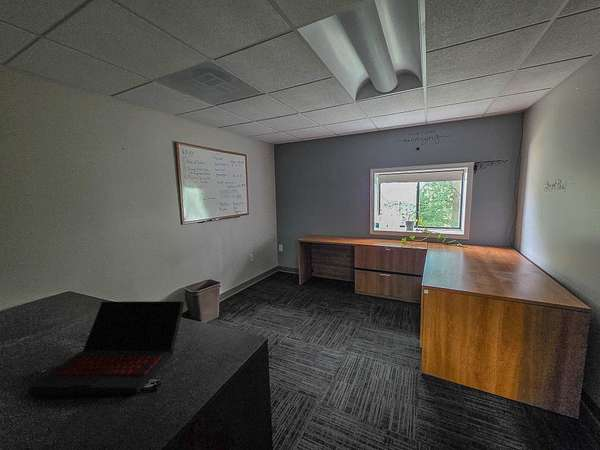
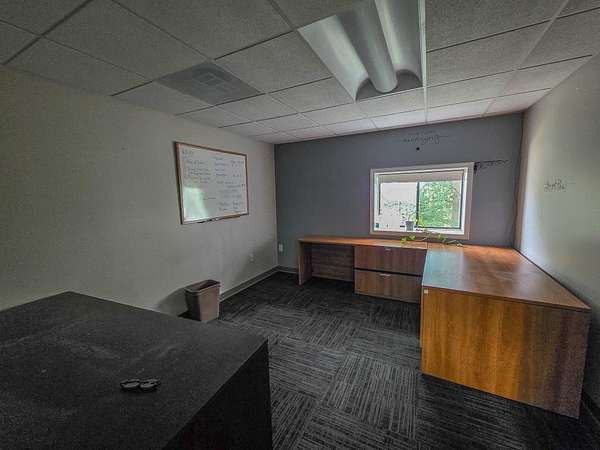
- laptop (119, 339)
